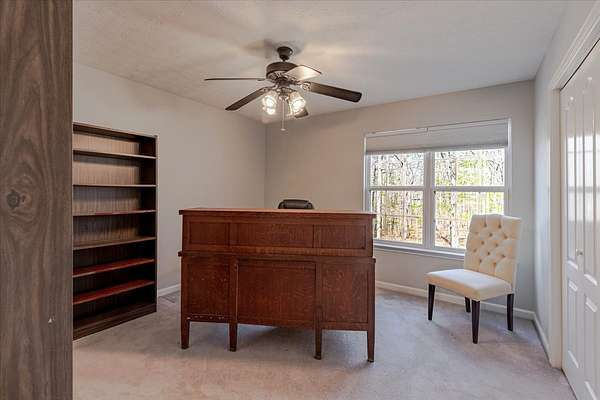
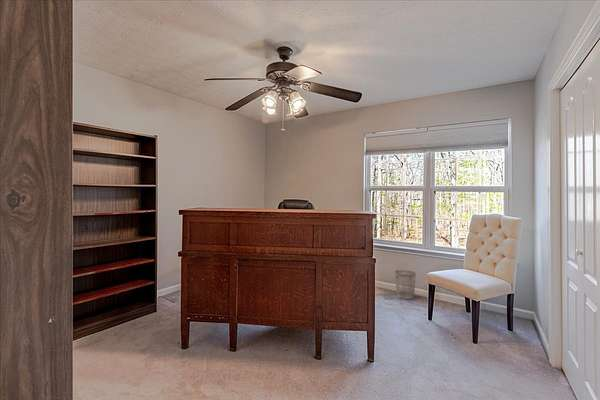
+ wastebasket (405, 284)
